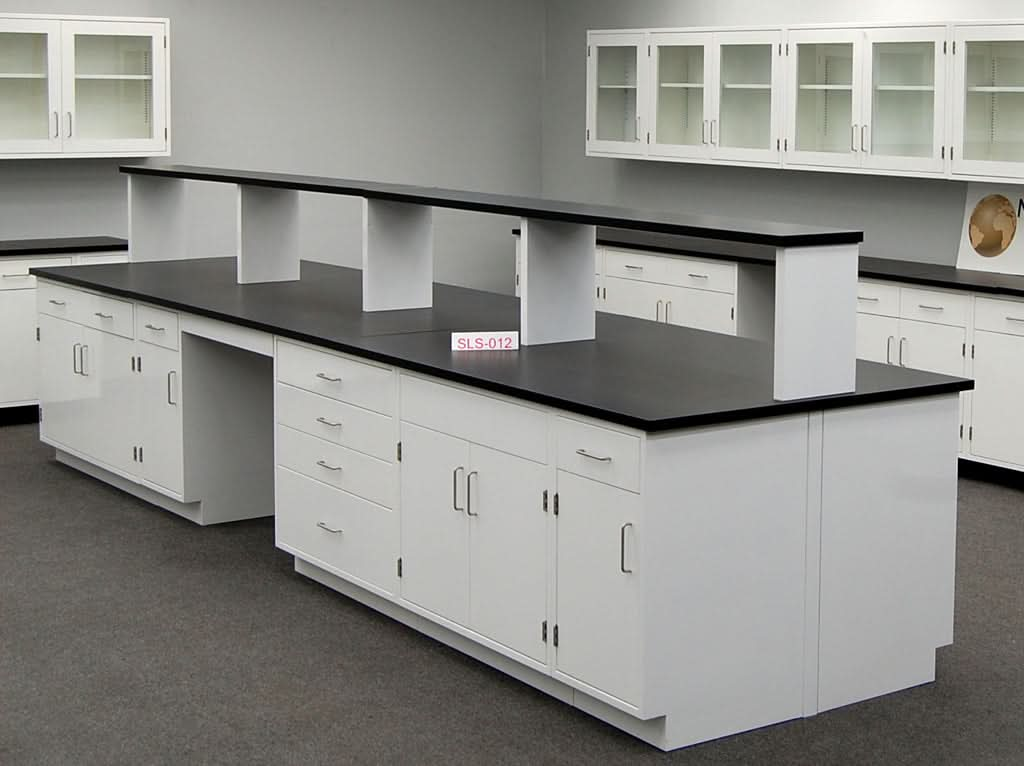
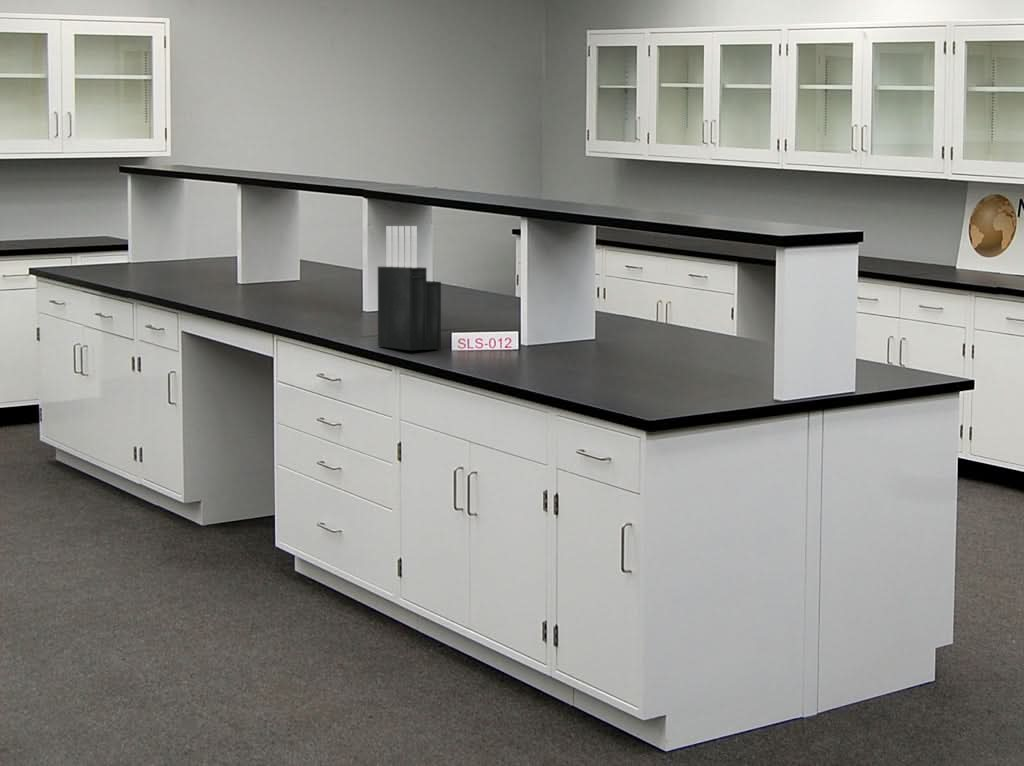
+ knife block (412, 287)
